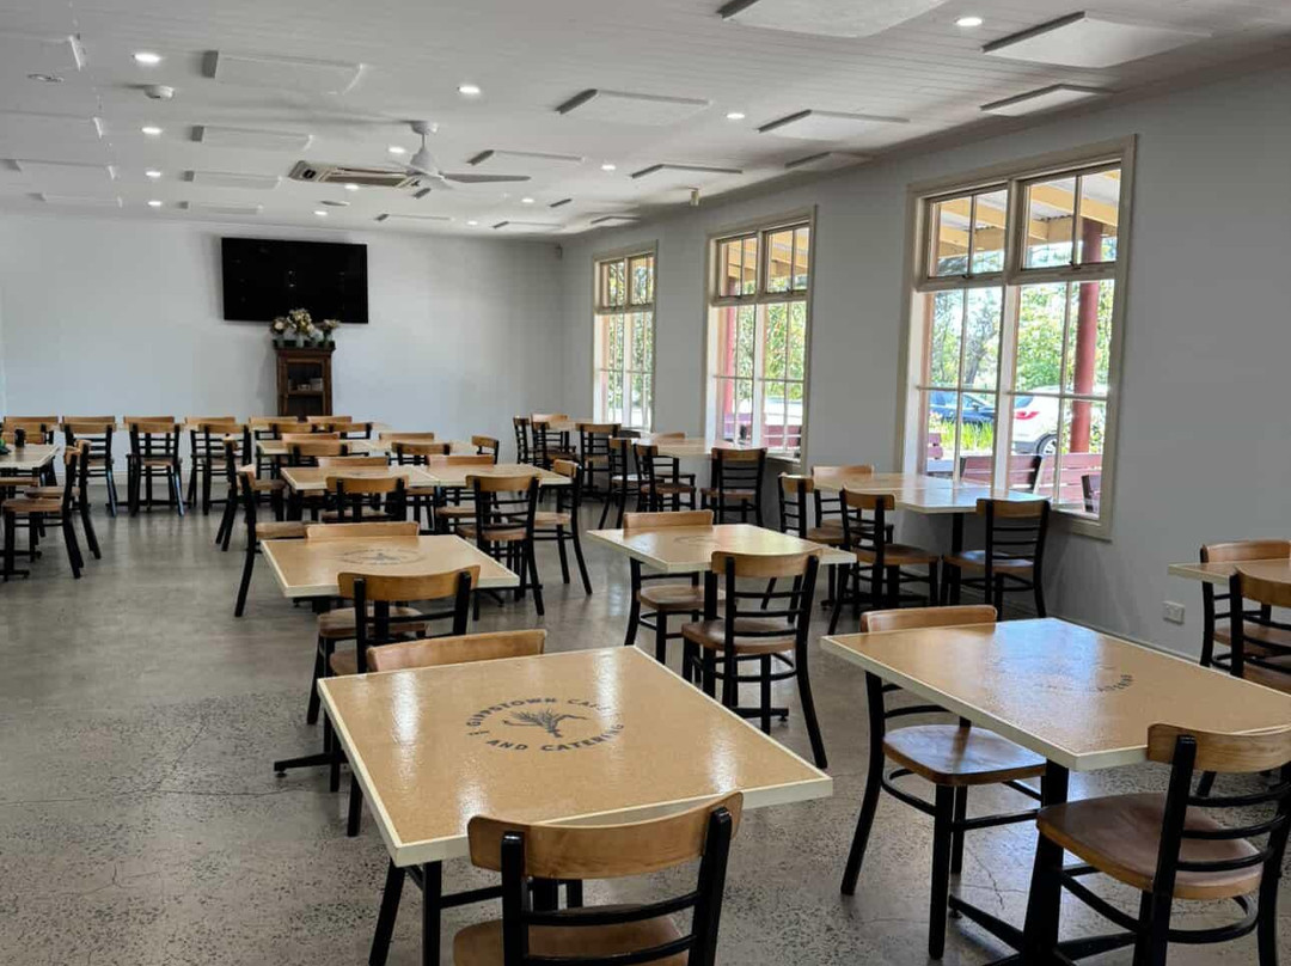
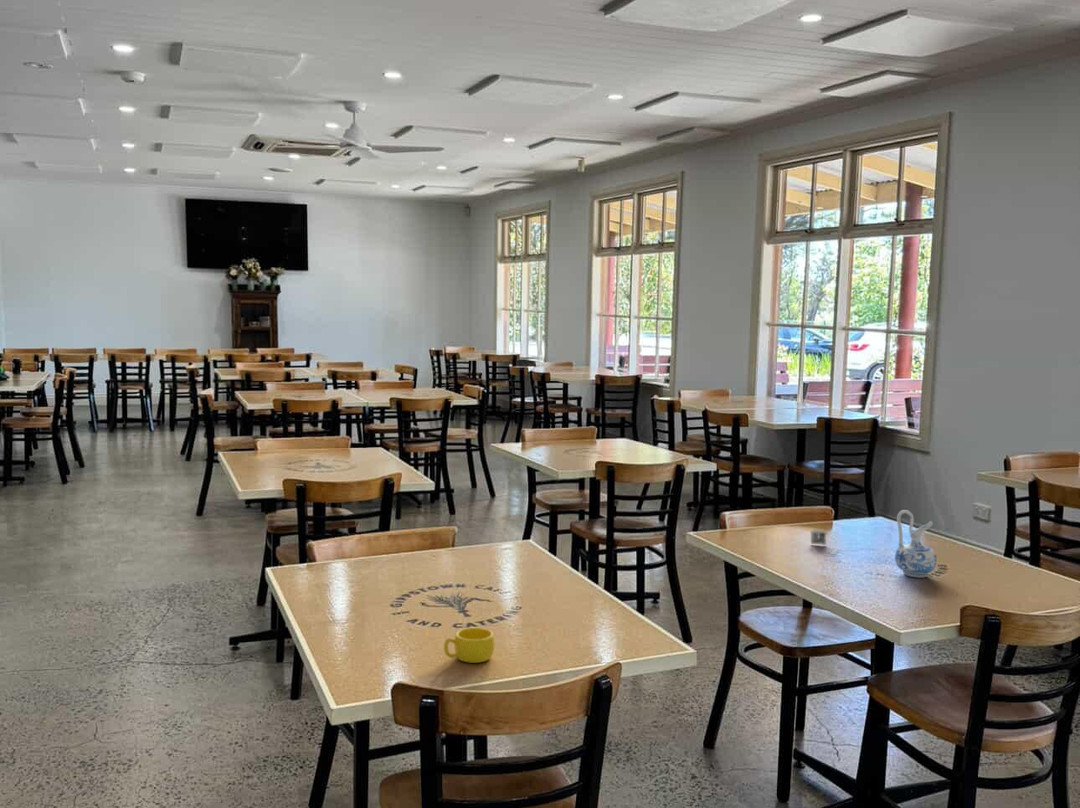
+ napkin holder (824, 534)
+ ceramic pitcher (916, 542)
+ cup (468, 646)
